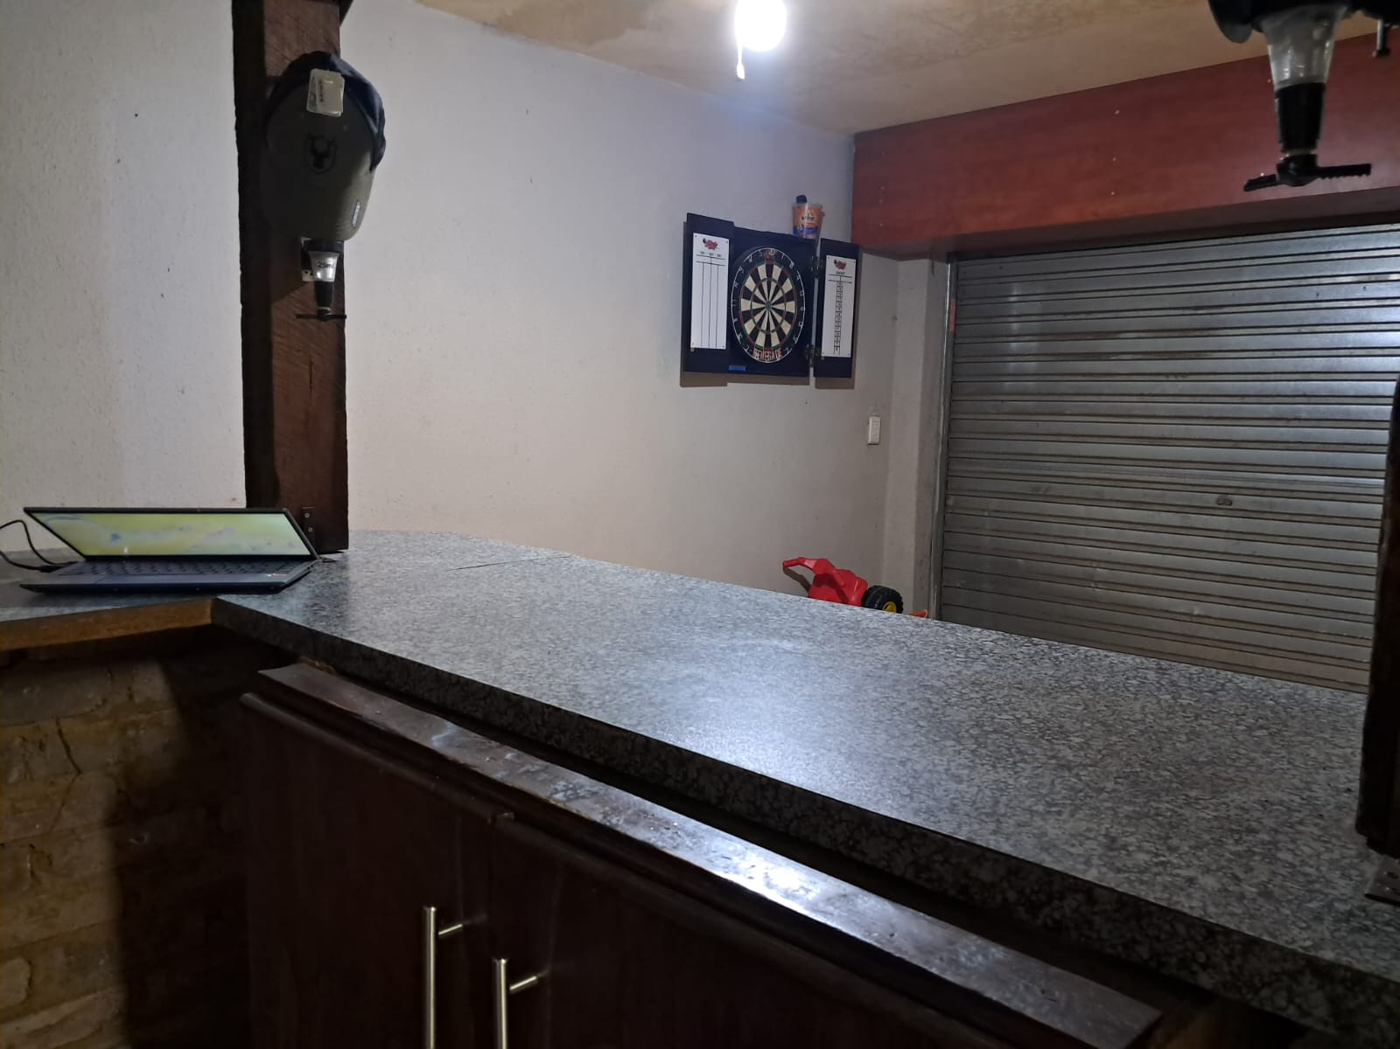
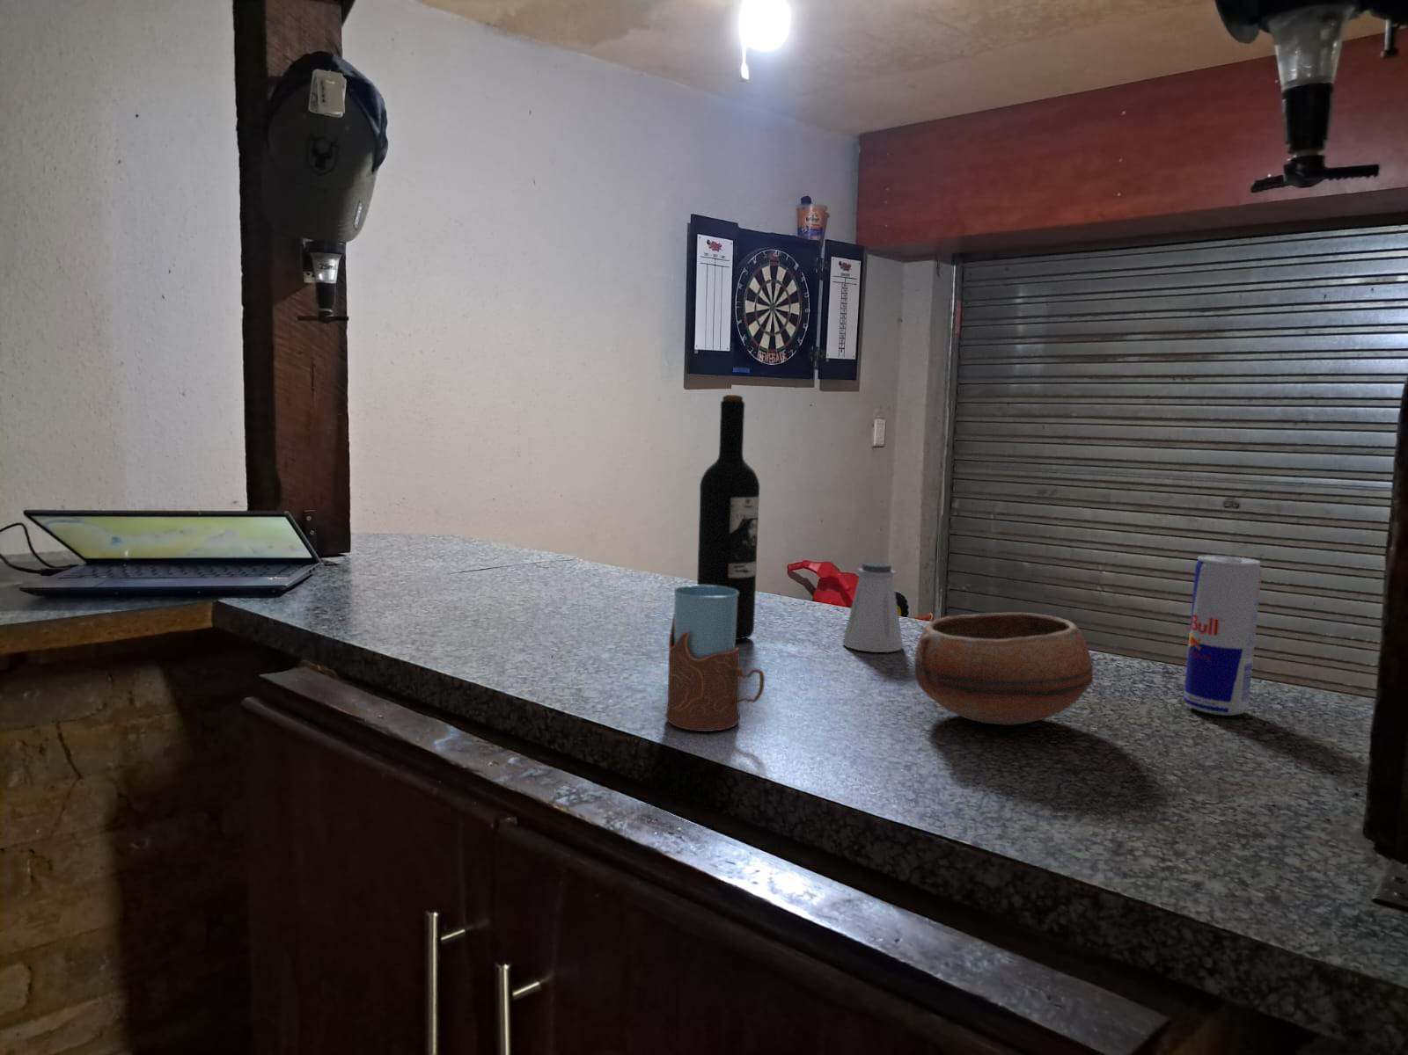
+ bowl (1000, 669)
+ wine bottle (728, 516)
+ beverage can (1222, 634)
+ drinking glass (718, 658)
+ saltshaker (874, 605)
